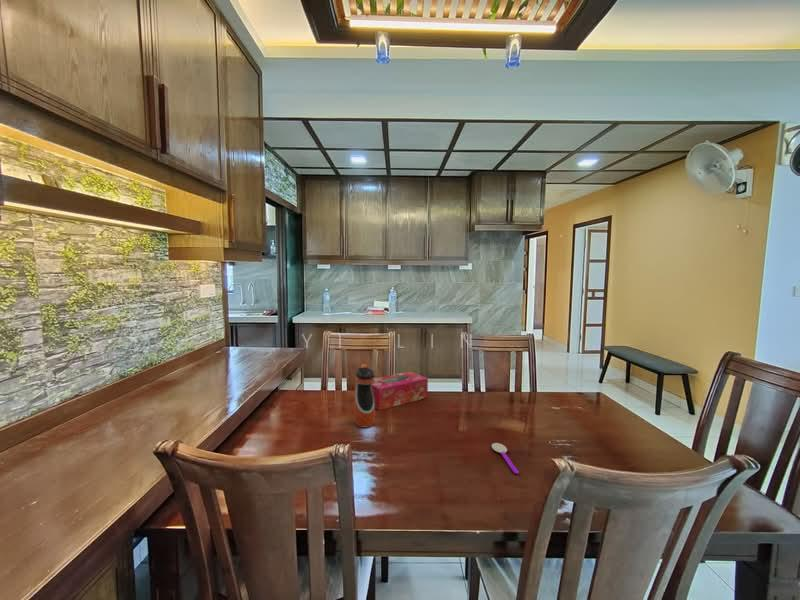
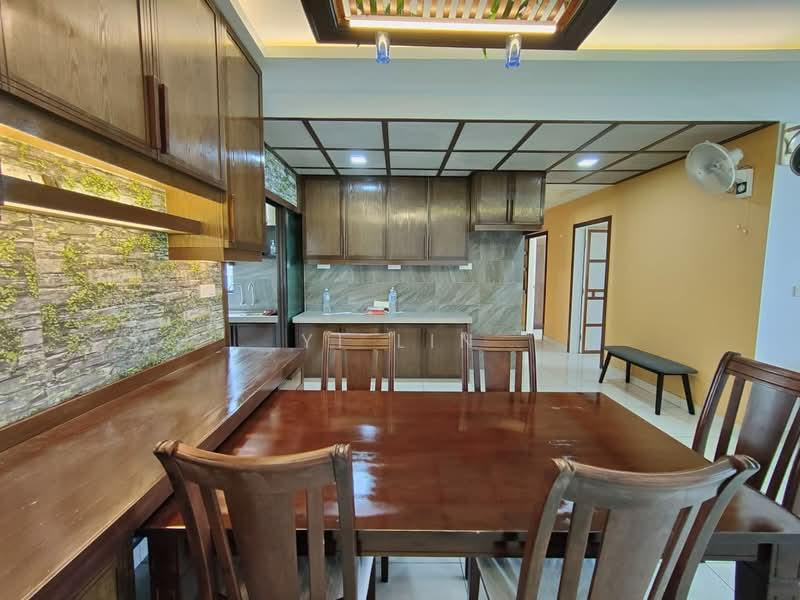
- spoon (505, 456)
- water bottle (364, 394)
- tissue box (395, 389)
